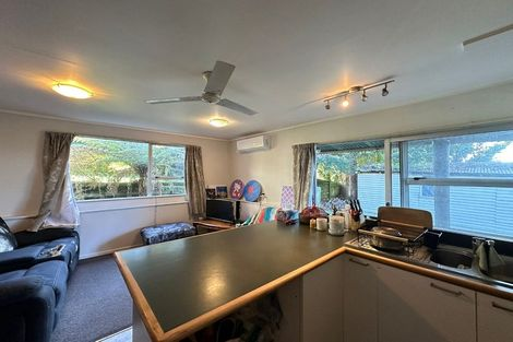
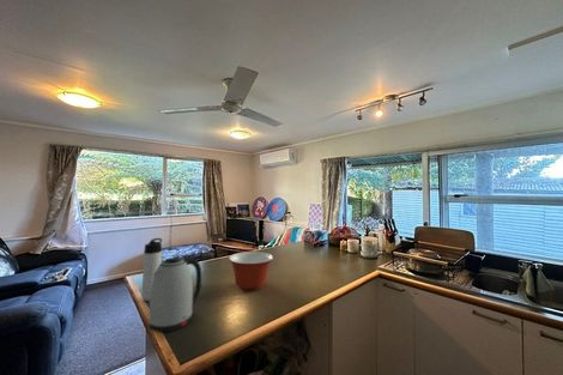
+ thermos bottle (153, 267)
+ kettle (178, 286)
+ mixing bowl (250, 271)
